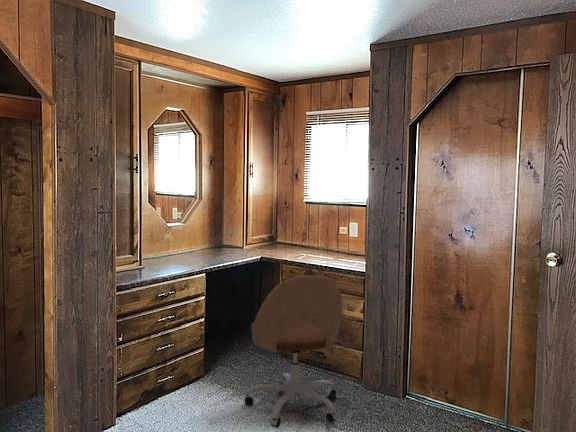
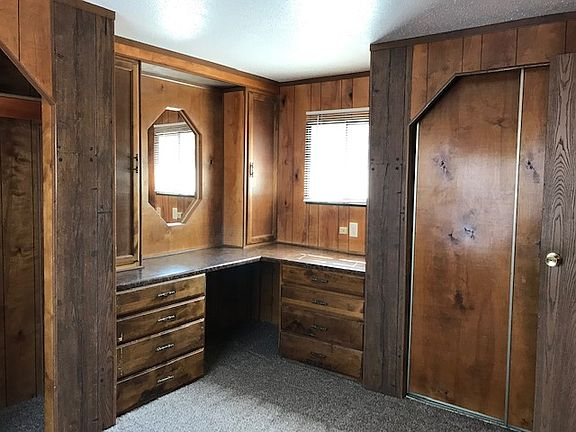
- office chair (295, 337)
